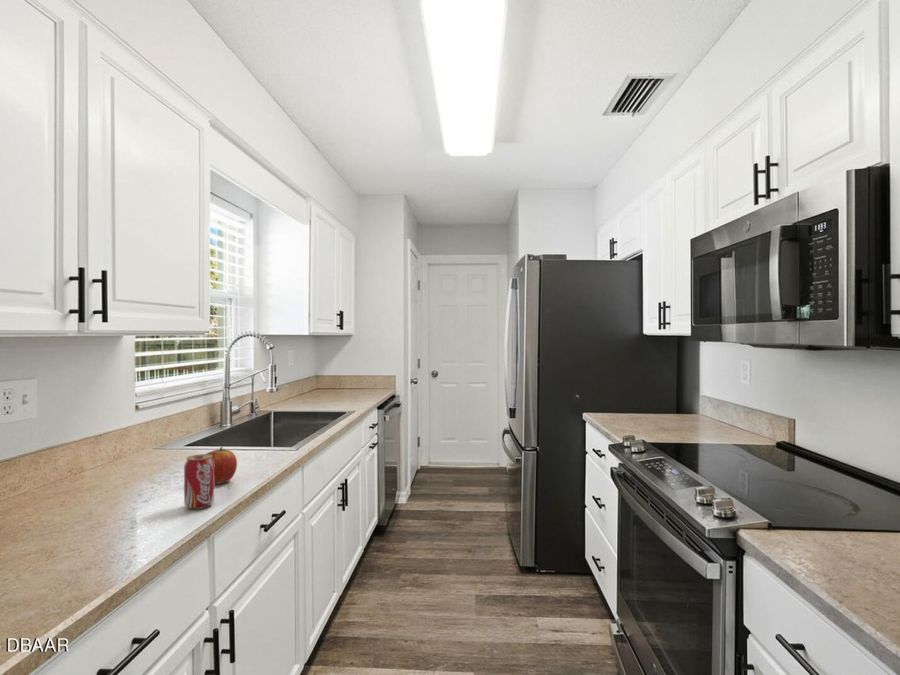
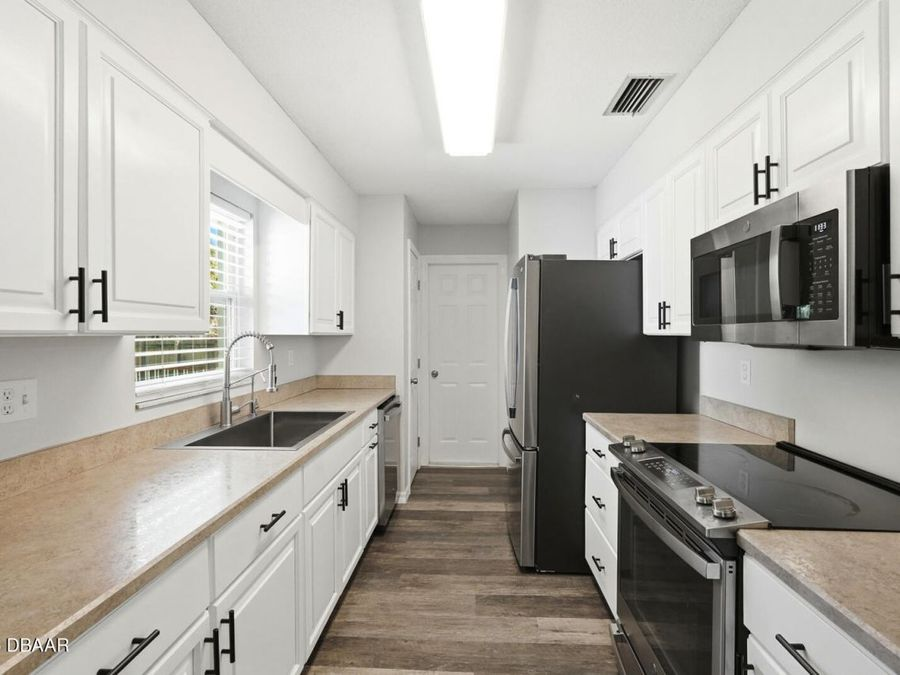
- beverage can (199, 481)
- apple (218, 464)
